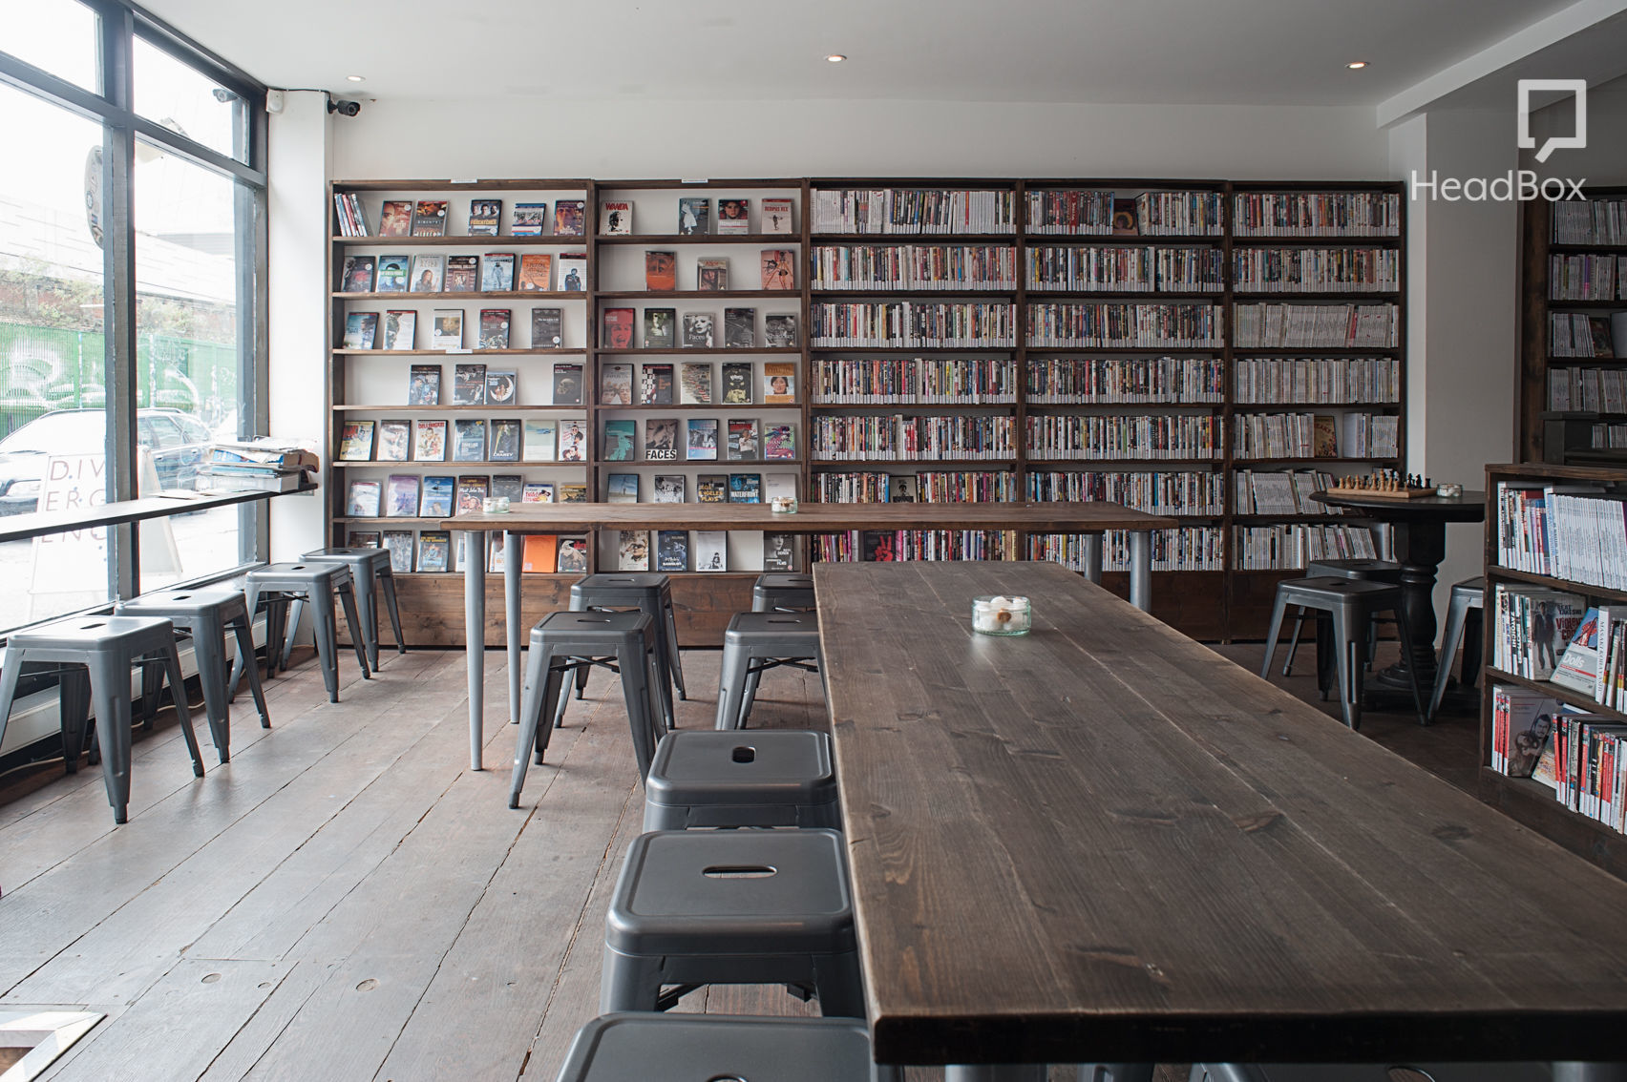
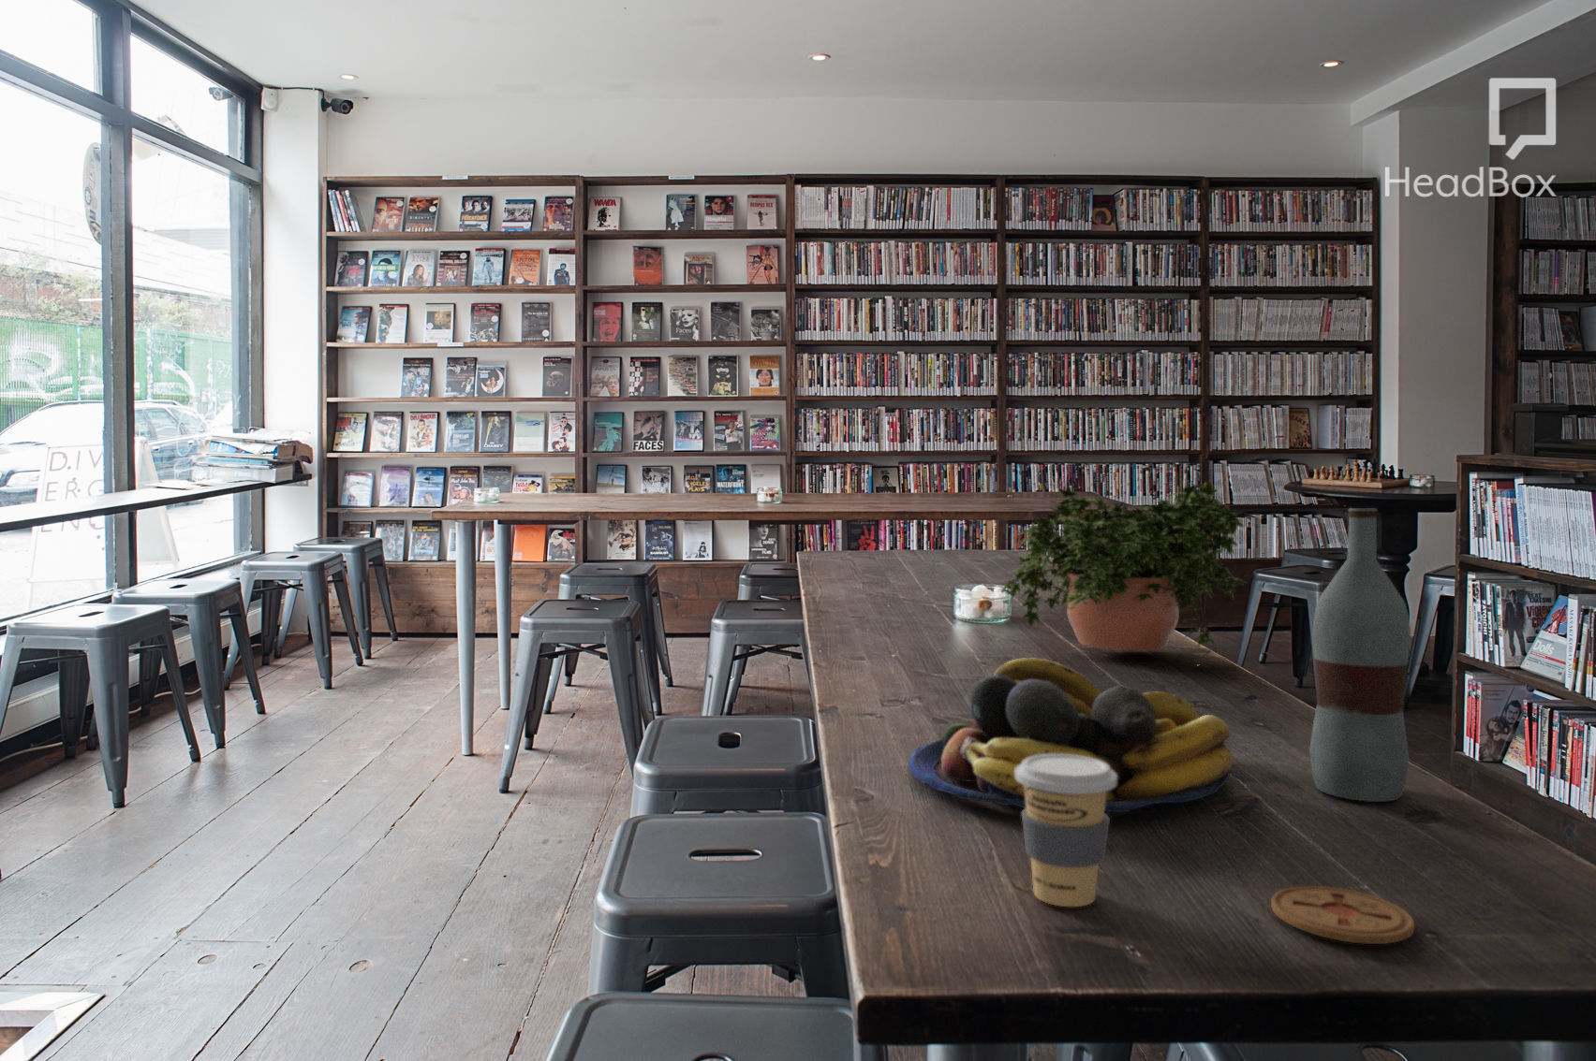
+ potted plant (1119, 566)
+ fruit bowl (1062, 715)
+ coffee cup (1065, 830)
+ bottle (1360, 649)
+ coaster (1340, 913)
